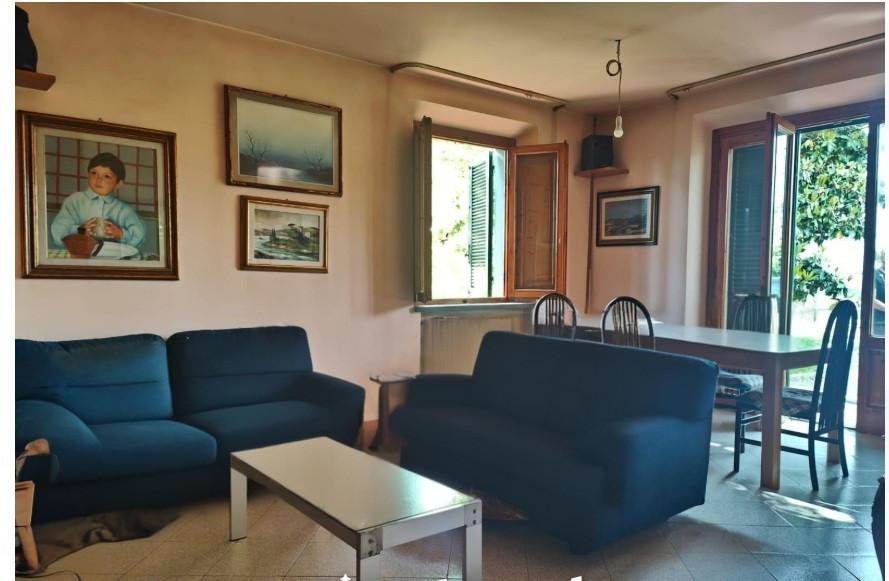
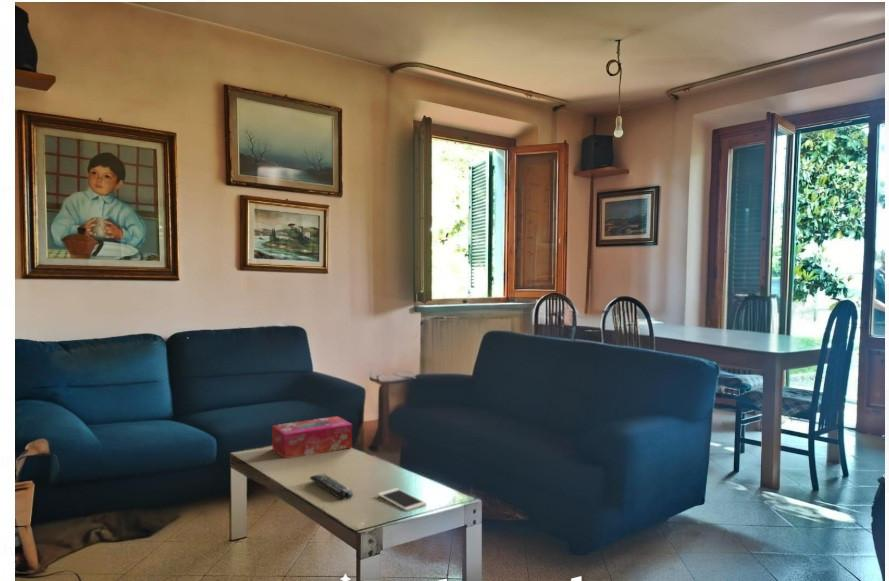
+ cell phone (401, 499)
+ tissue box (312, 436)
+ remote control (330, 485)
